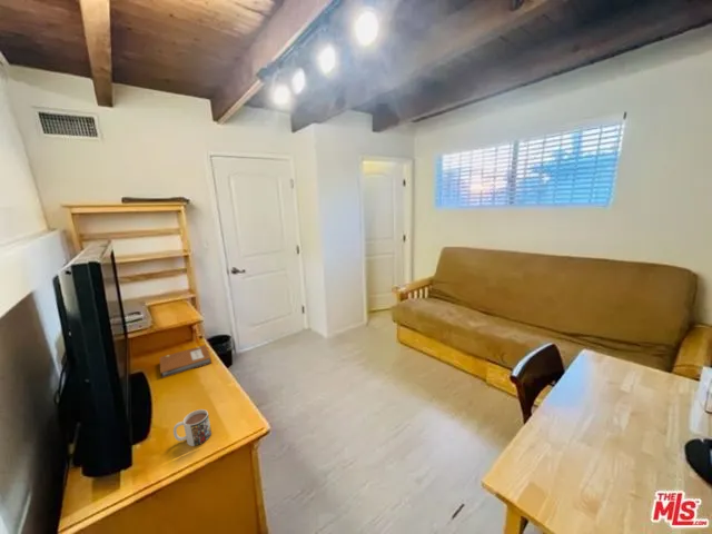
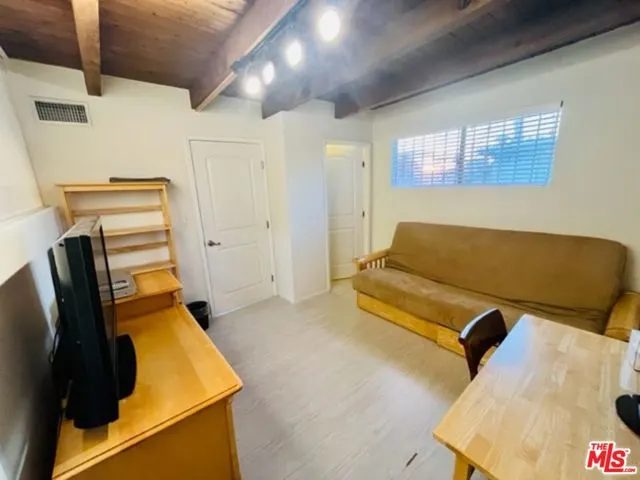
- mug (191, 428)
- notebook (186, 359)
